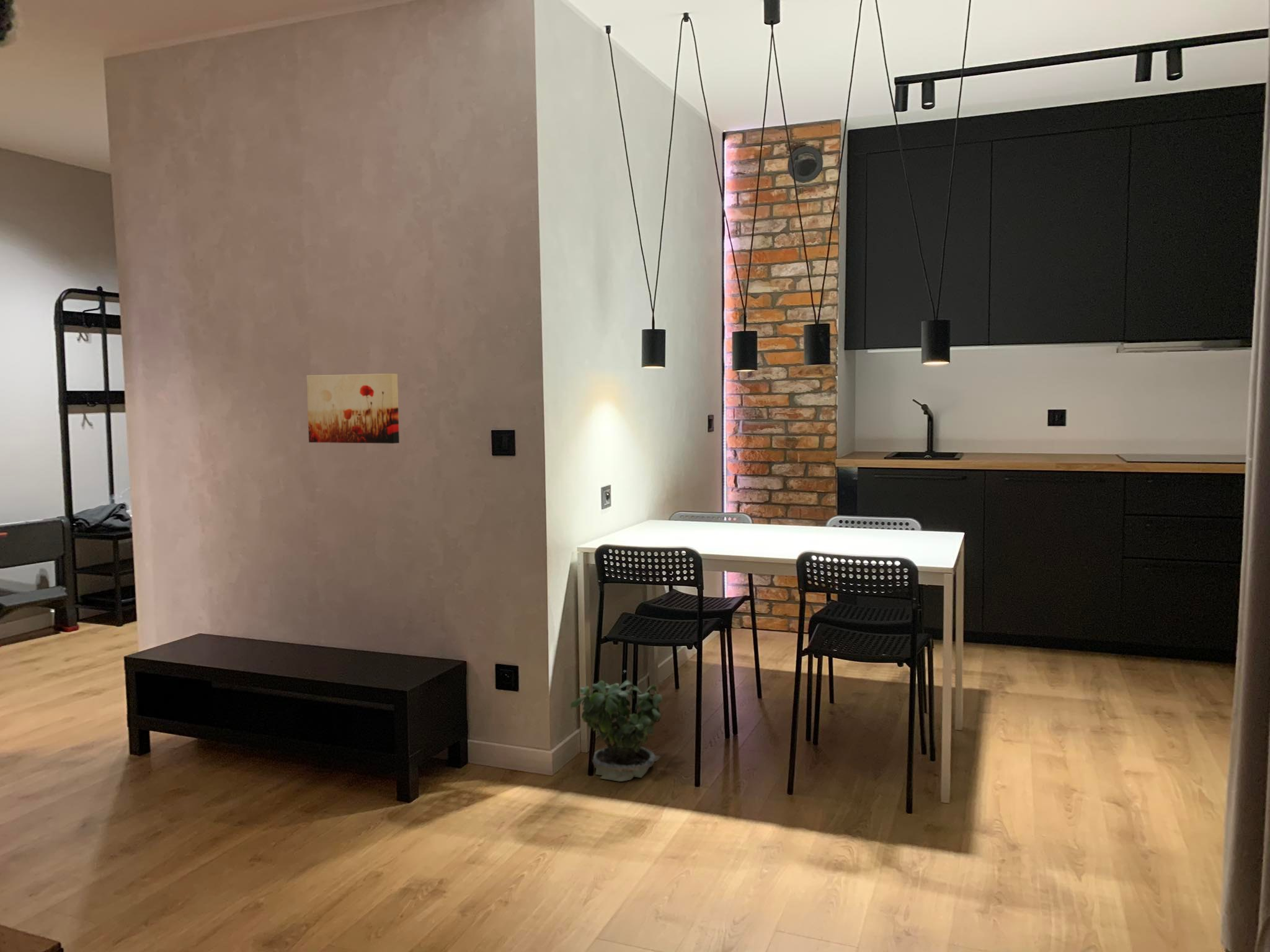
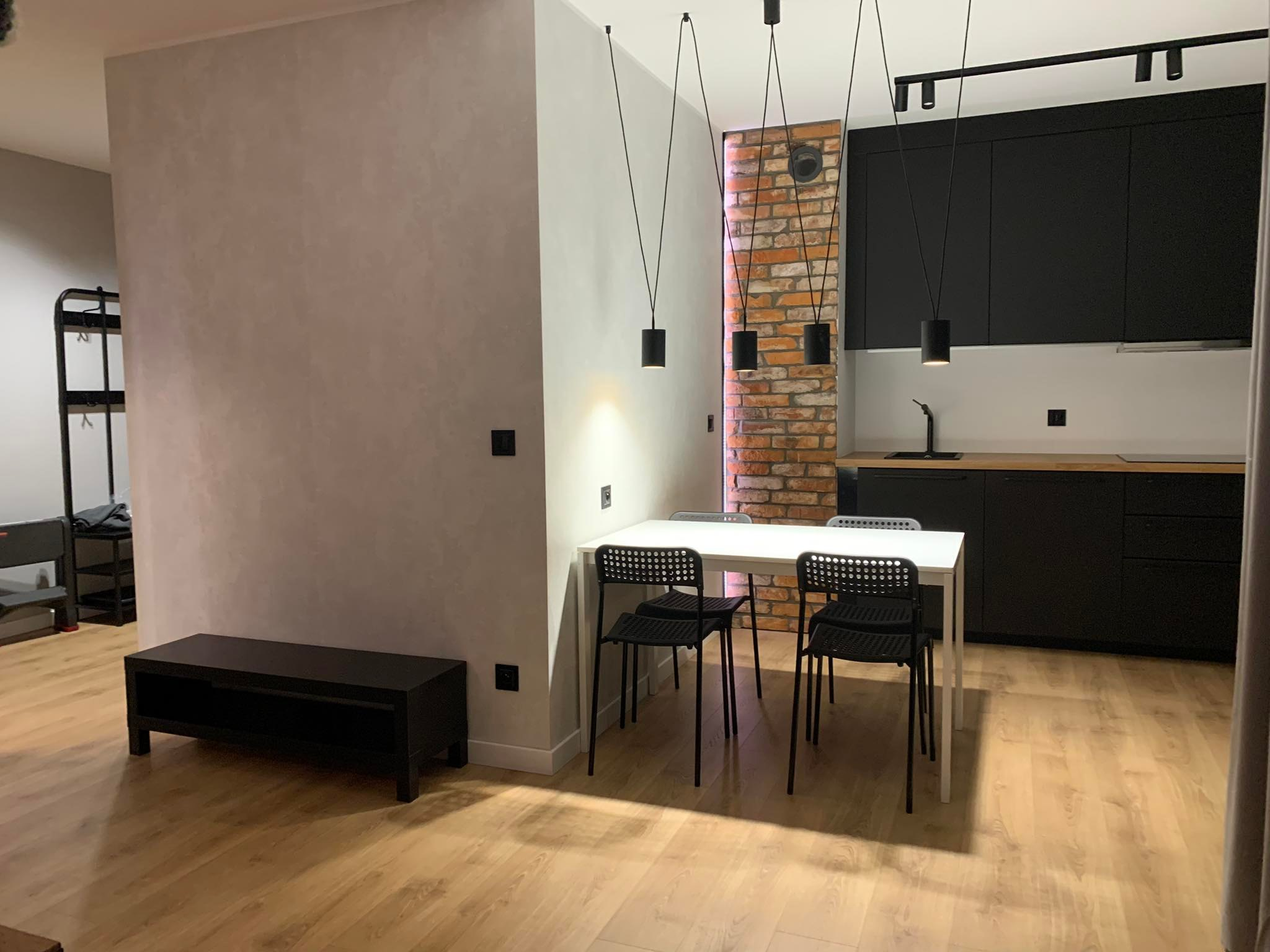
- potted plant (618, 720)
- wall art (352, 408)
